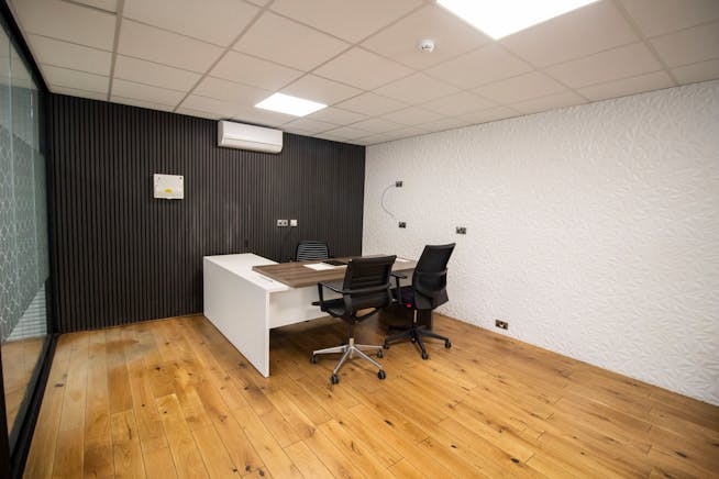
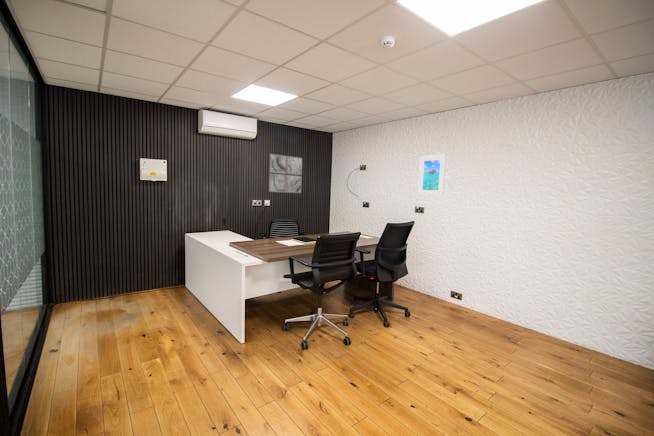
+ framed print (431, 175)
+ wall art (286, 173)
